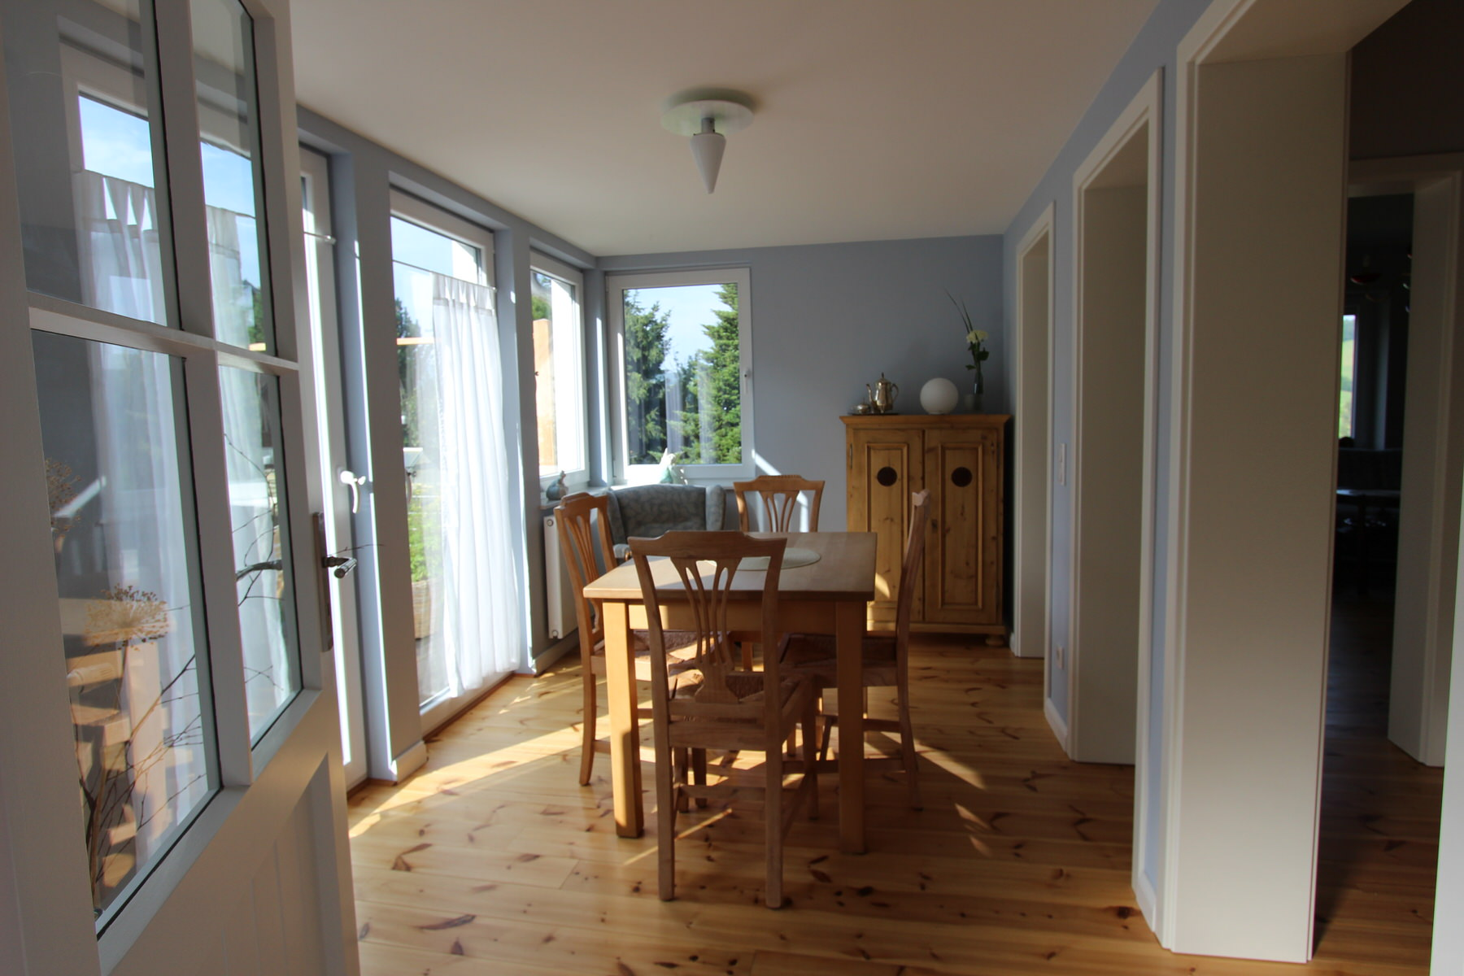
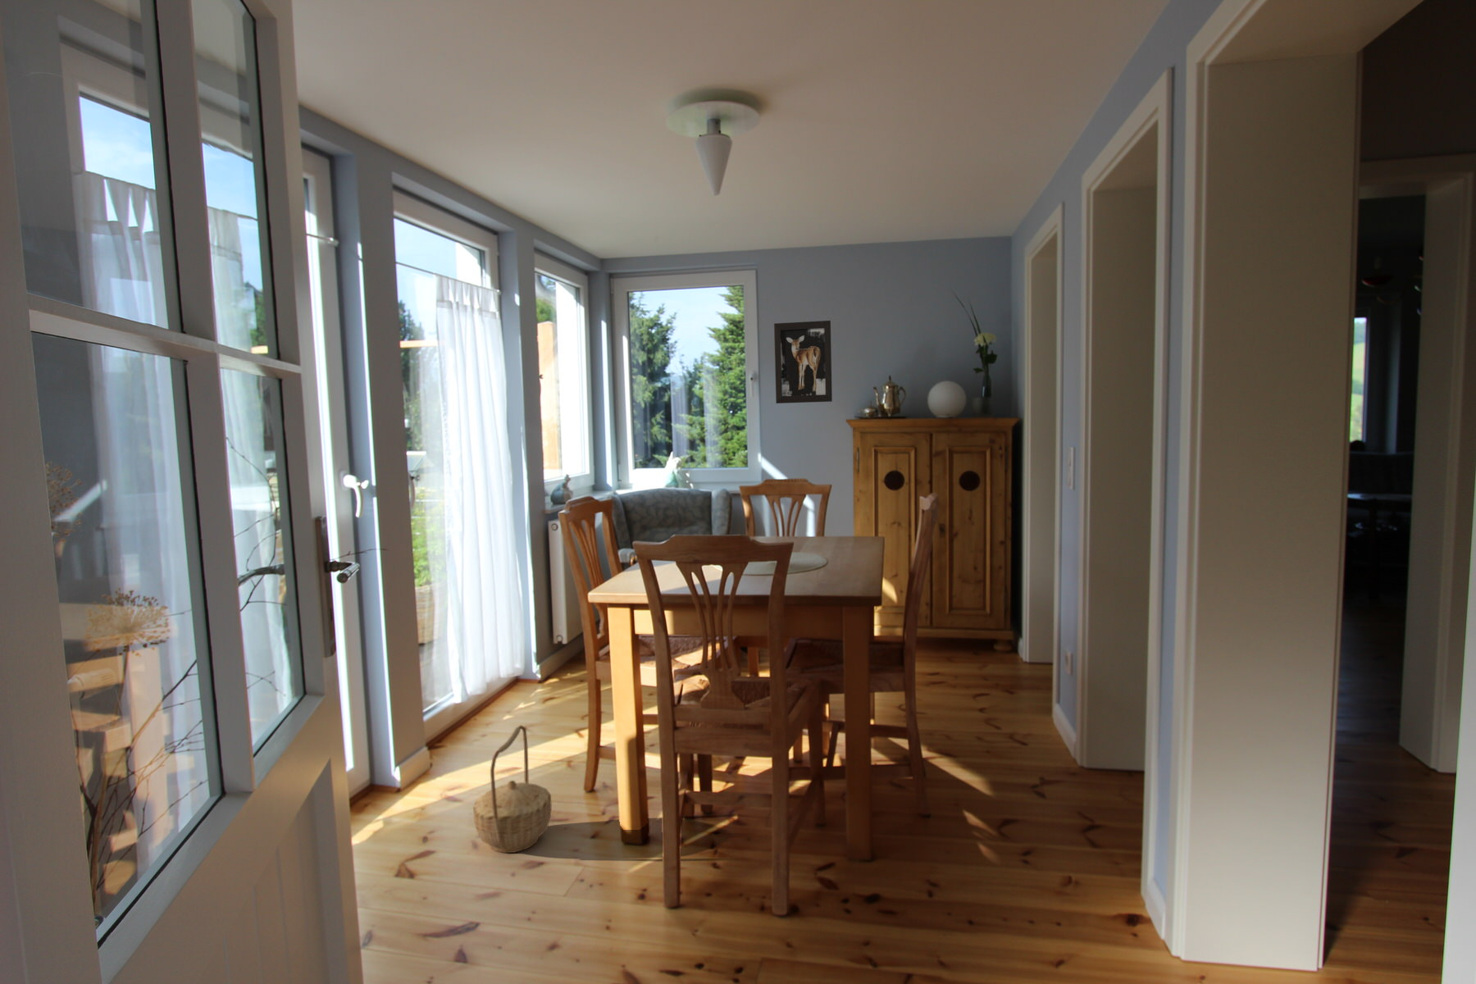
+ basket (511, 789)
+ wall art (803, 362)
